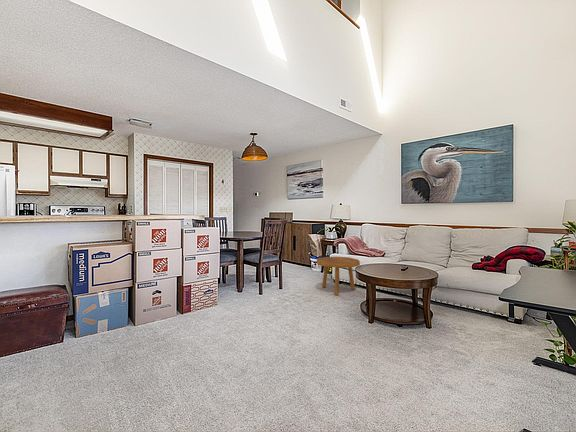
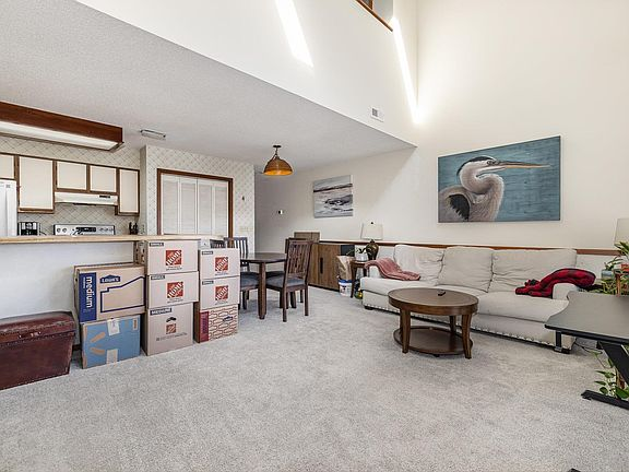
- footstool (337, 274)
